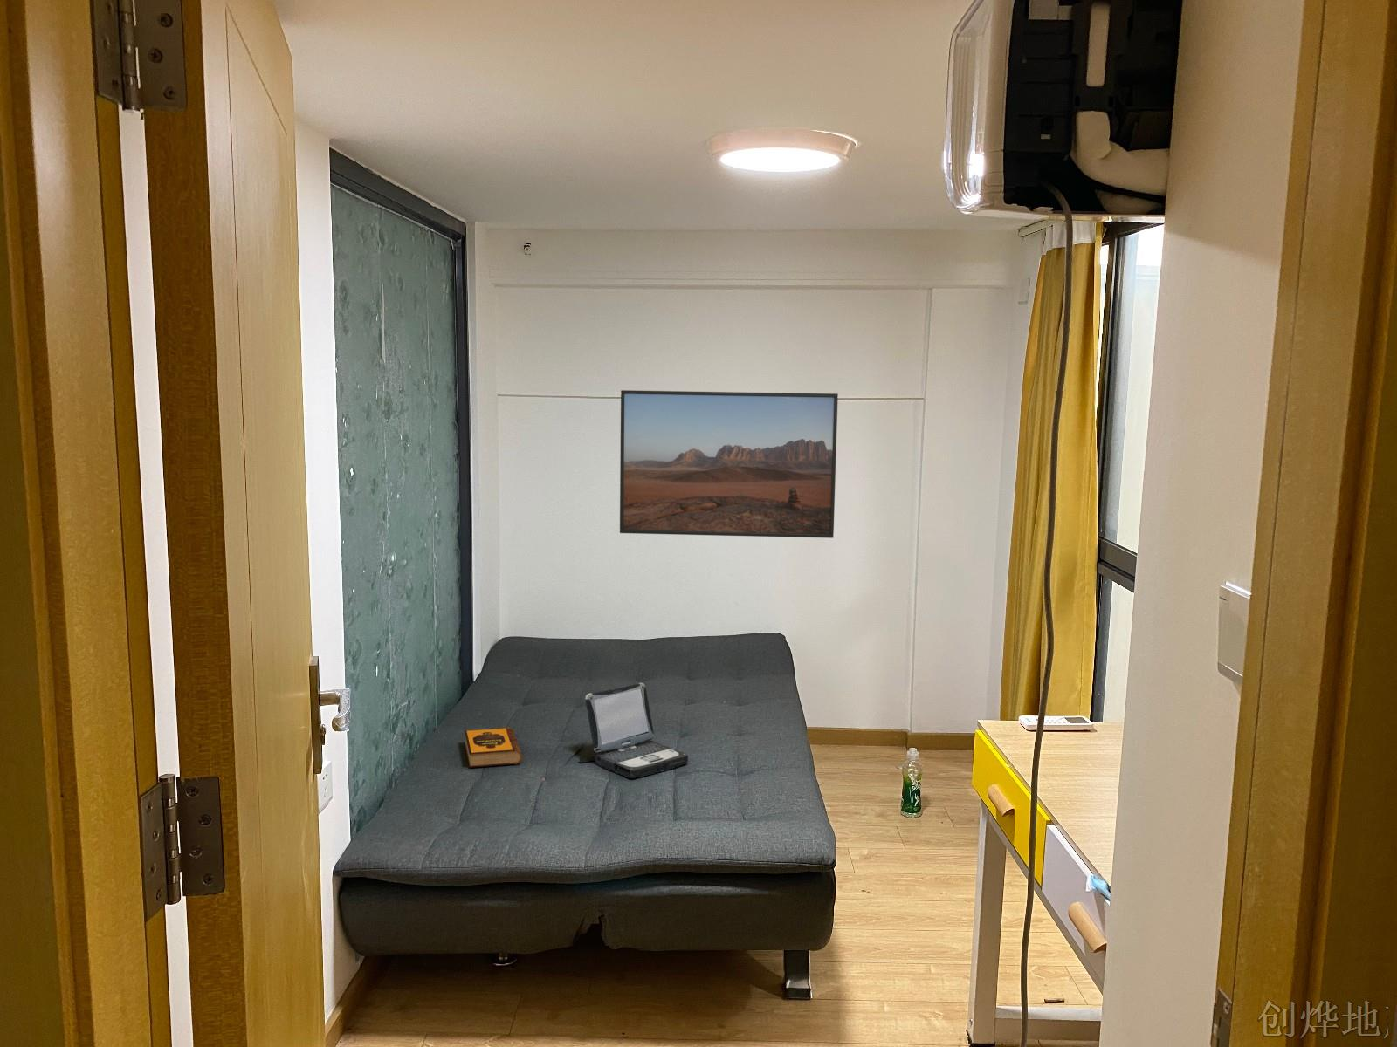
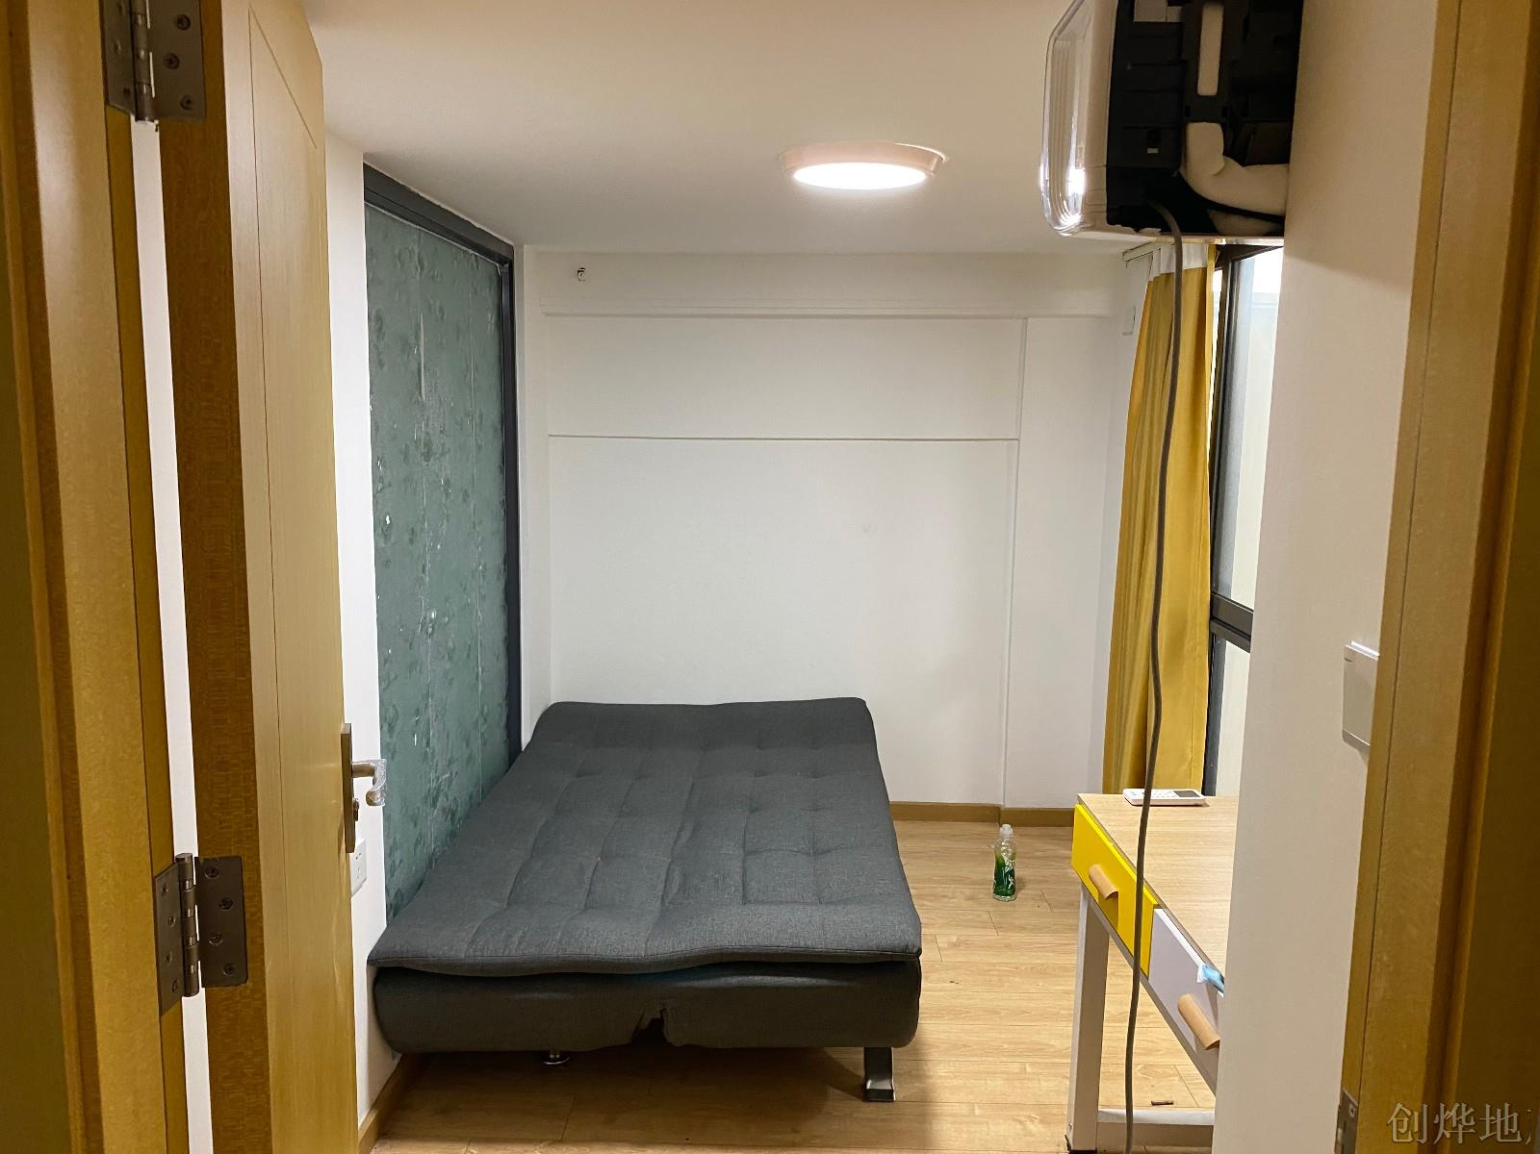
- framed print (727, 464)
- laptop (634, 728)
- hardback book (493, 746)
